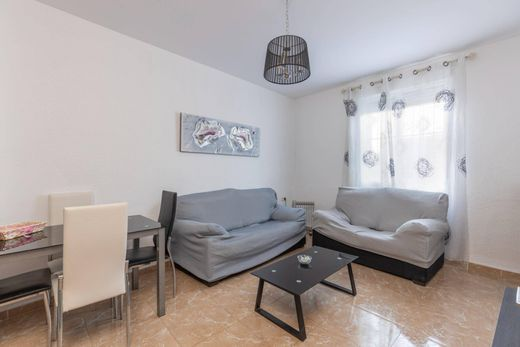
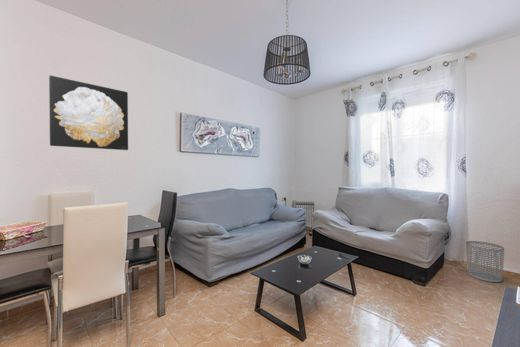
+ wall art (92, 116)
+ waste bin (484, 260)
